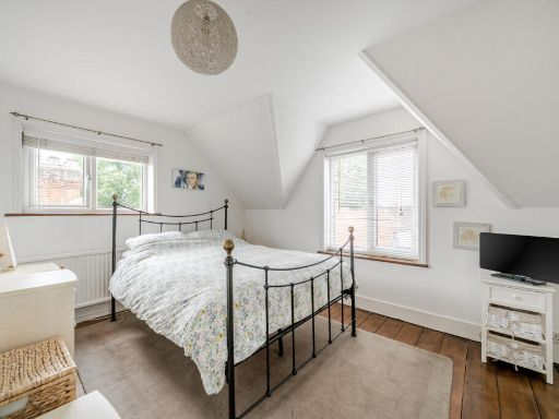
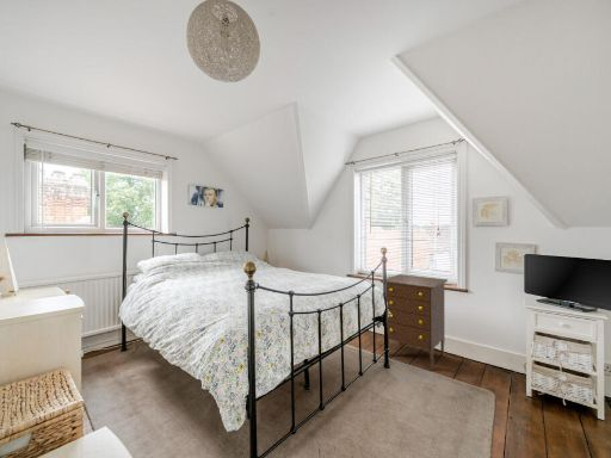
+ dresser (414, 317)
